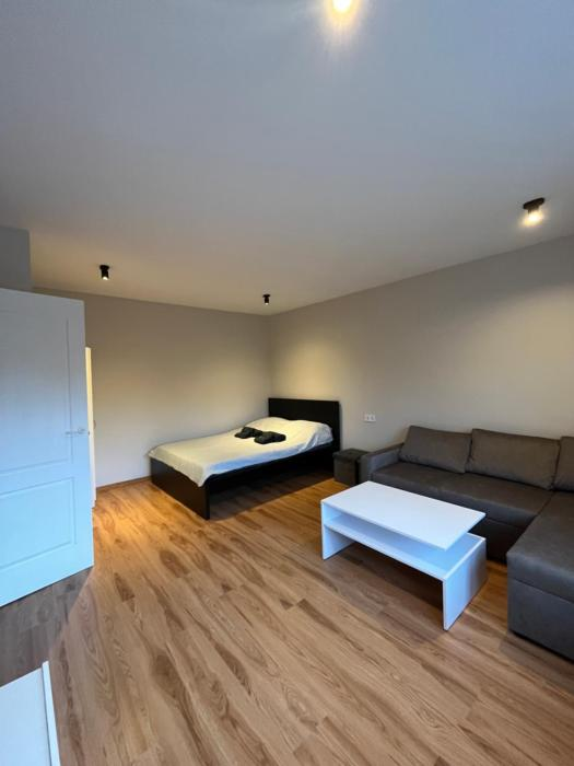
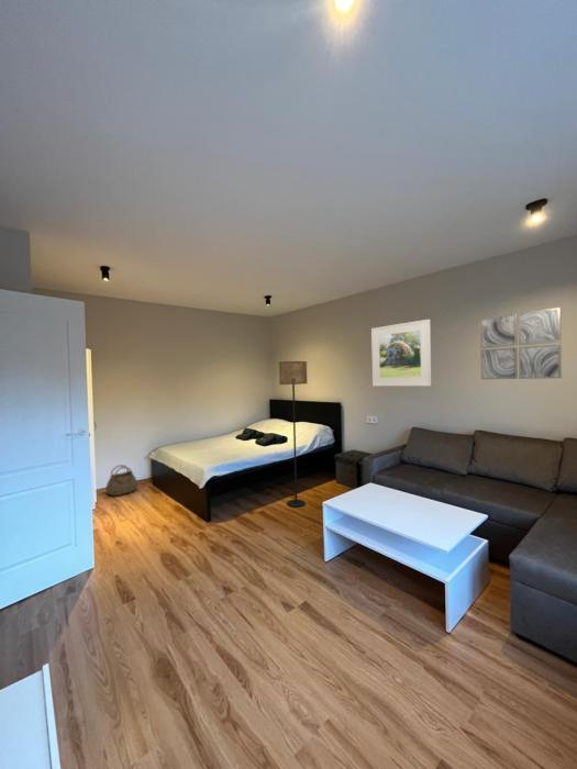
+ floor lamp (295, 433)
+ wall art (517, 347)
+ basket (121, 479)
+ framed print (399, 355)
